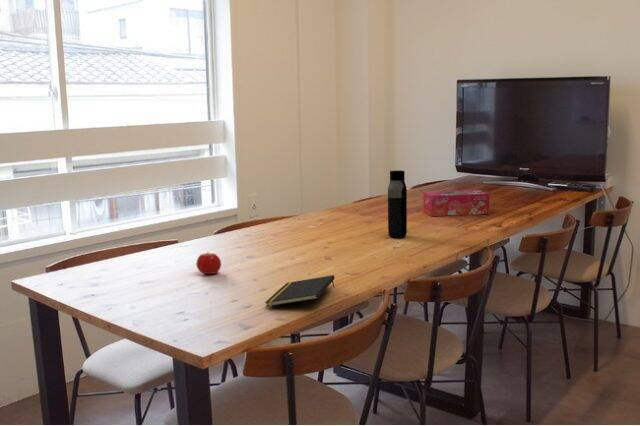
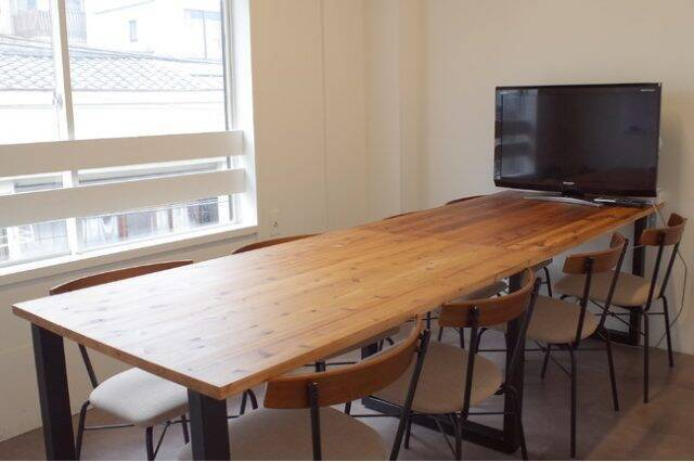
- water bottle (397, 204)
- tissue box (455, 202)
- fruit (208, 262)
- notepad (301, 290)
